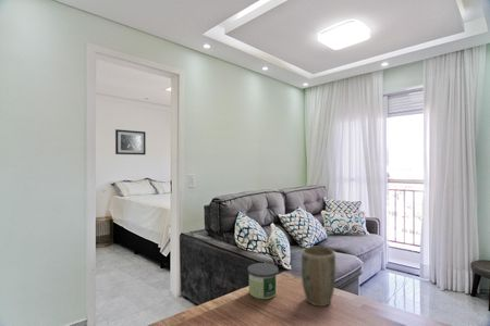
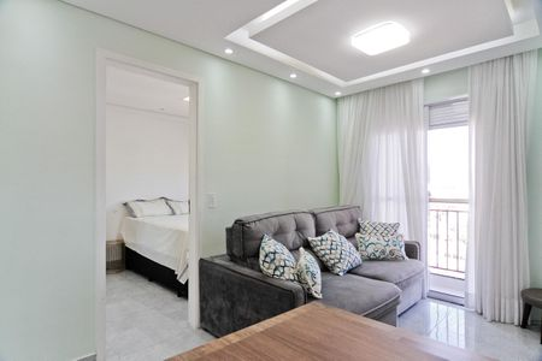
- candle (262, 280)
- wall art (131, 142)
- plant pot (318, 275)
